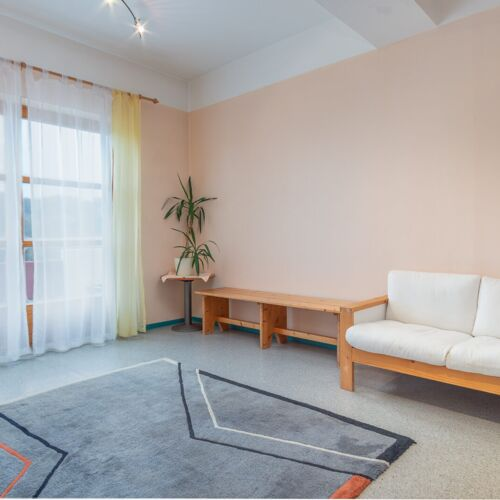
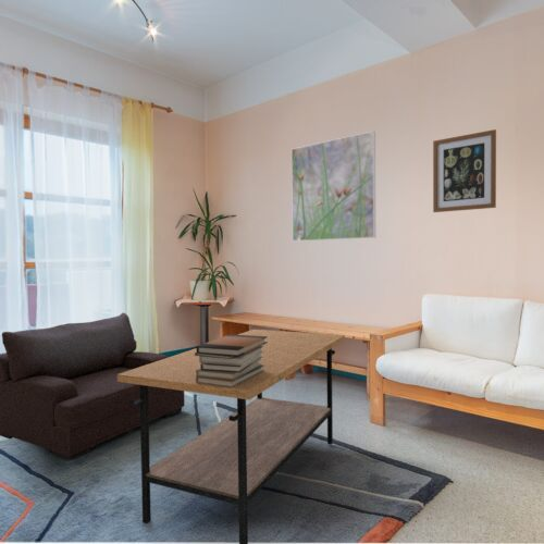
+ wall art (462, 173)
+ coffee table (252, 413)
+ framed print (331, 190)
+ armchair (95, 372)
+ book stack (233, 358)
